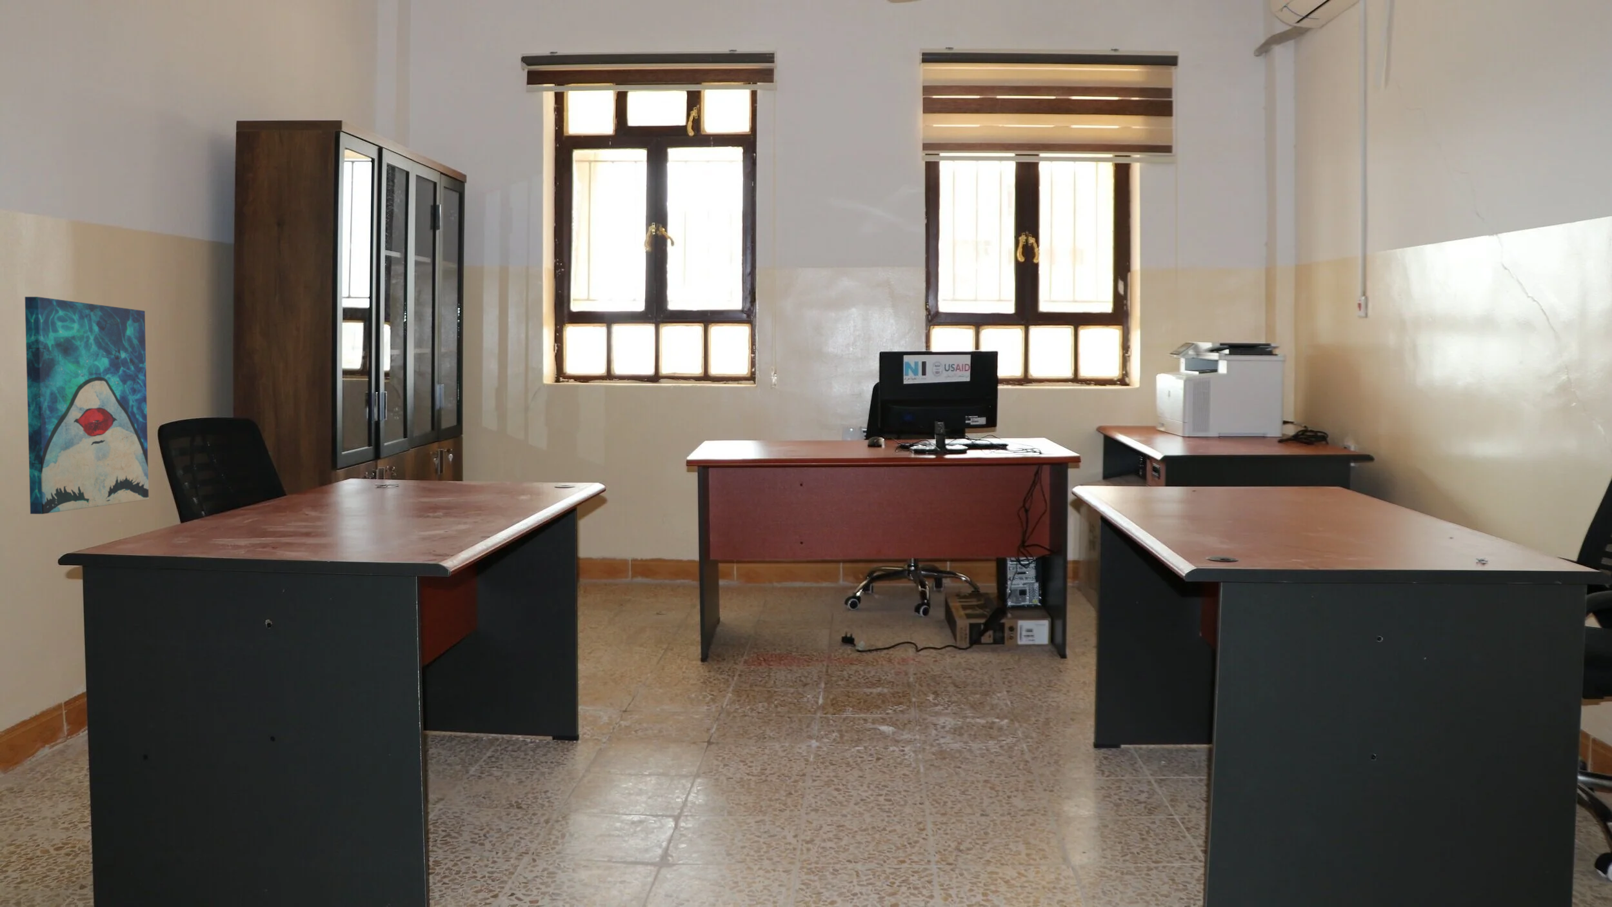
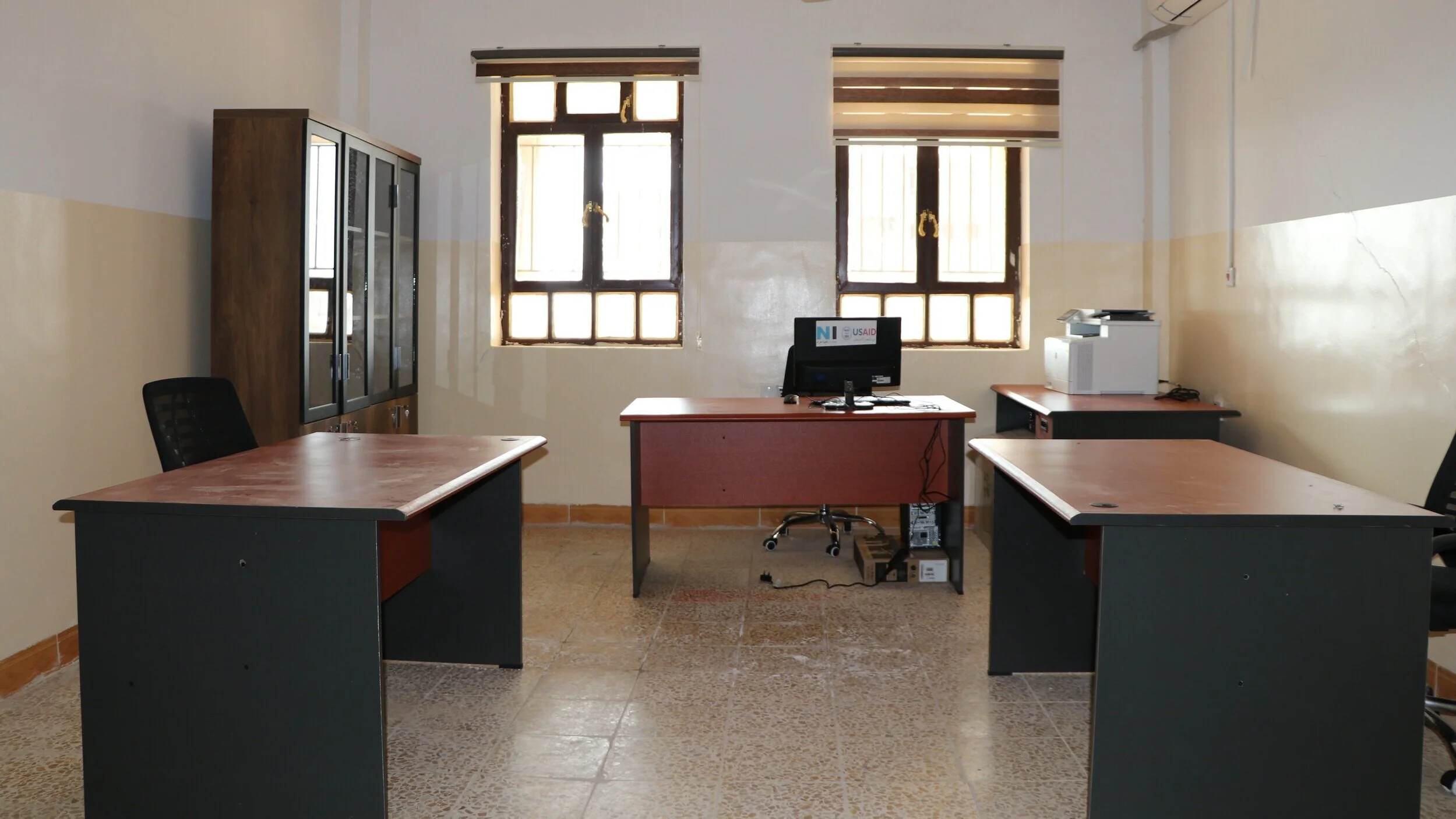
- wall art (91, 405)
